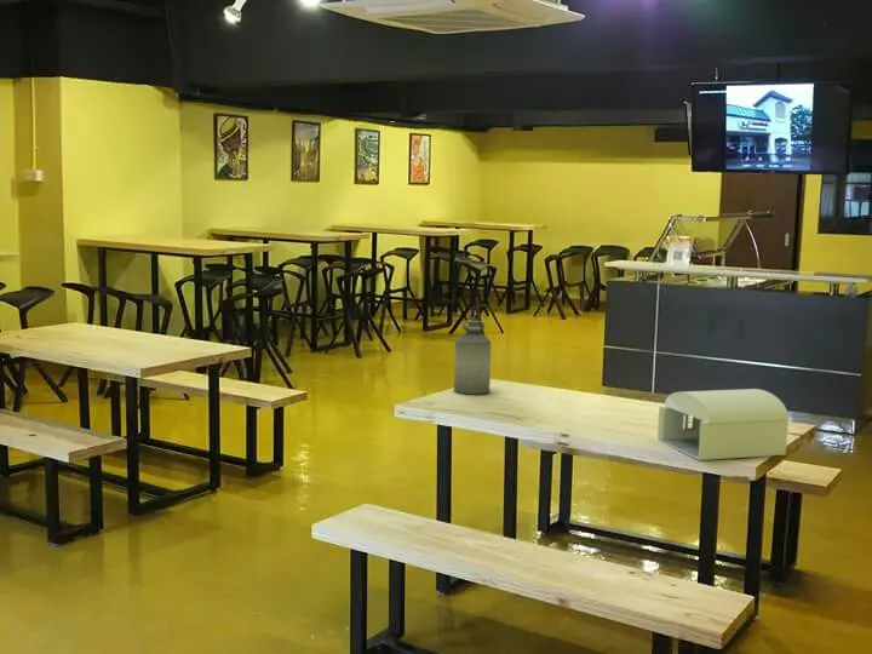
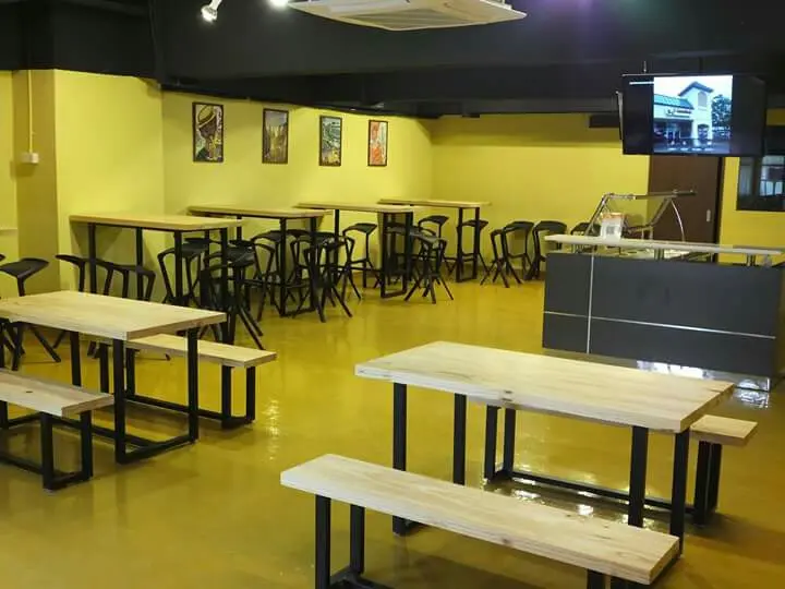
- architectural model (721, 419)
- bottle (472, 354)
